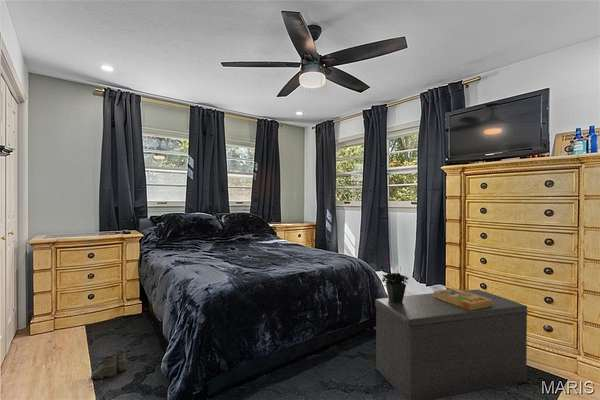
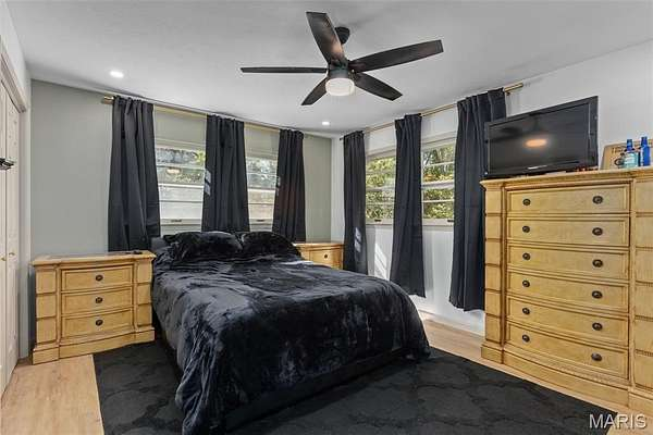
- bench (448, 338)
- decorative box (461, 297)
- potted plant (394, 275)
- boots (112, 362)
